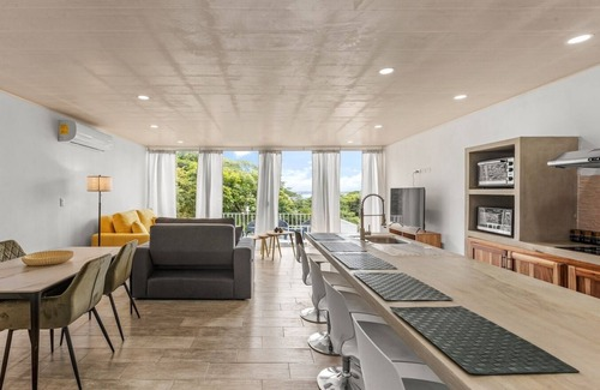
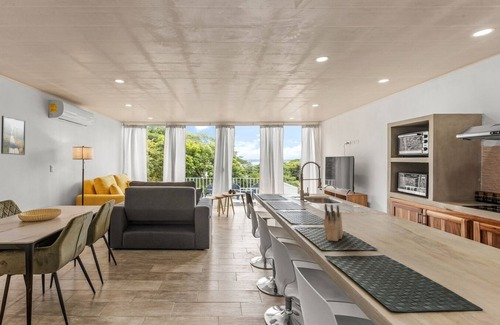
+ knife block (333, 220)
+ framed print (13, 136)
